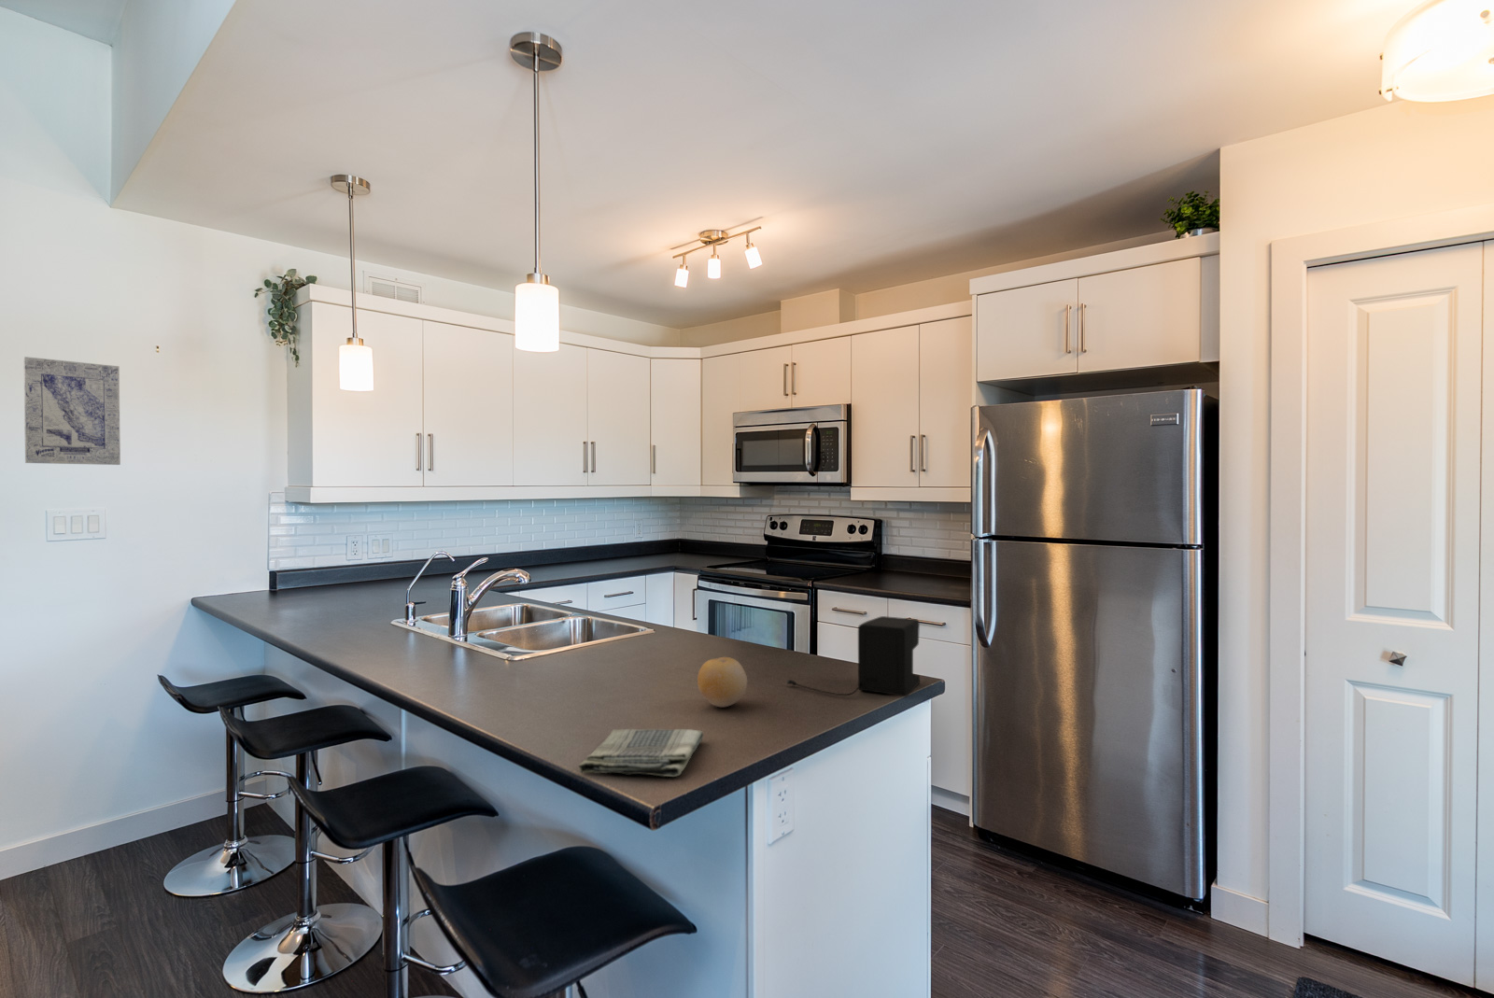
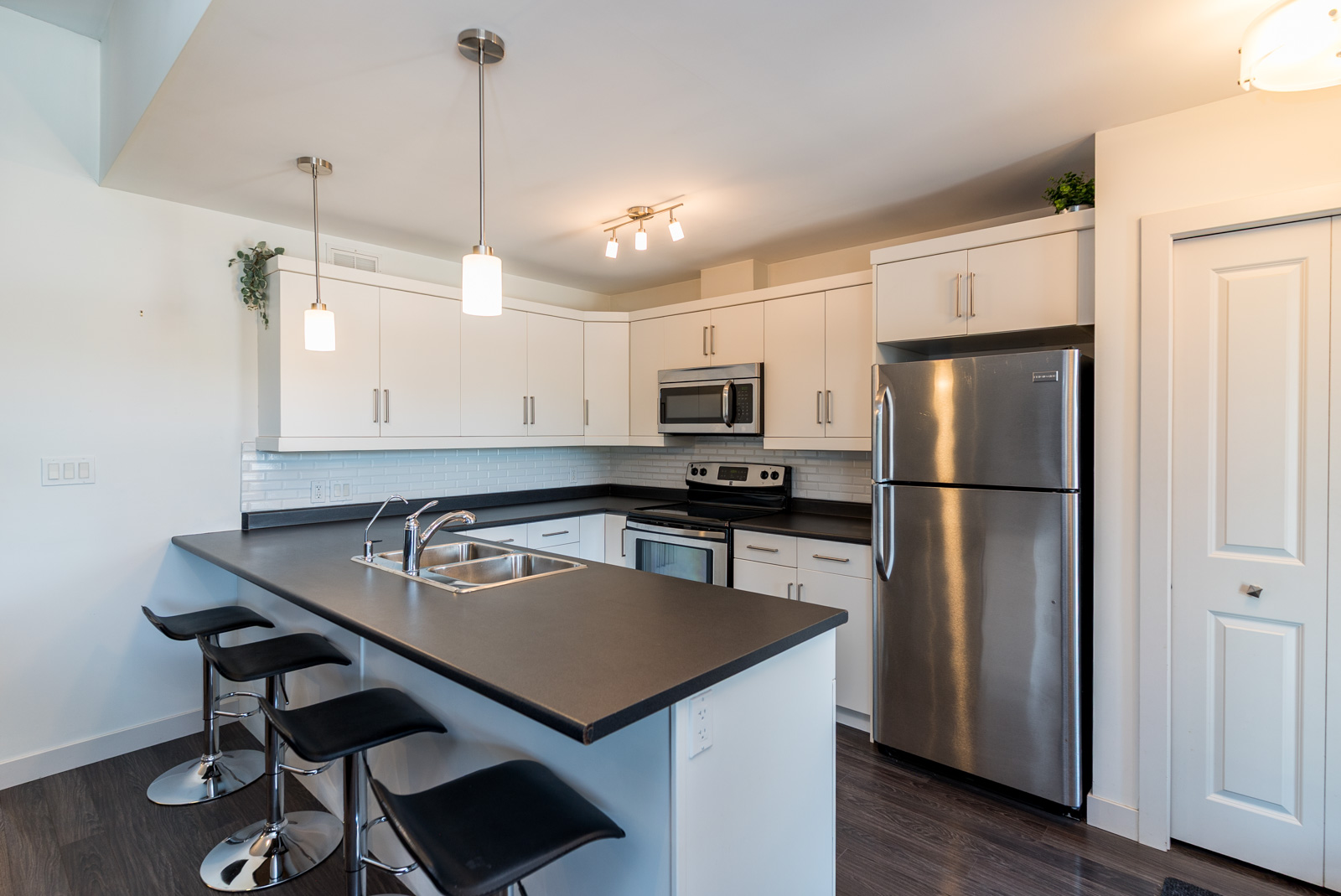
- coffee maker (858, 650)
- fruit (723, 682)
- wall art (72, 412)
- dish towel (644, 747)
